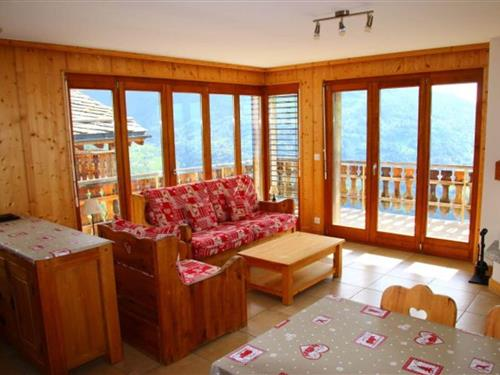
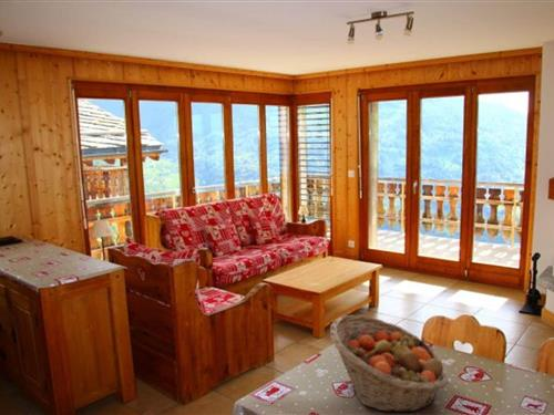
+ fruit basket (387, 357)
